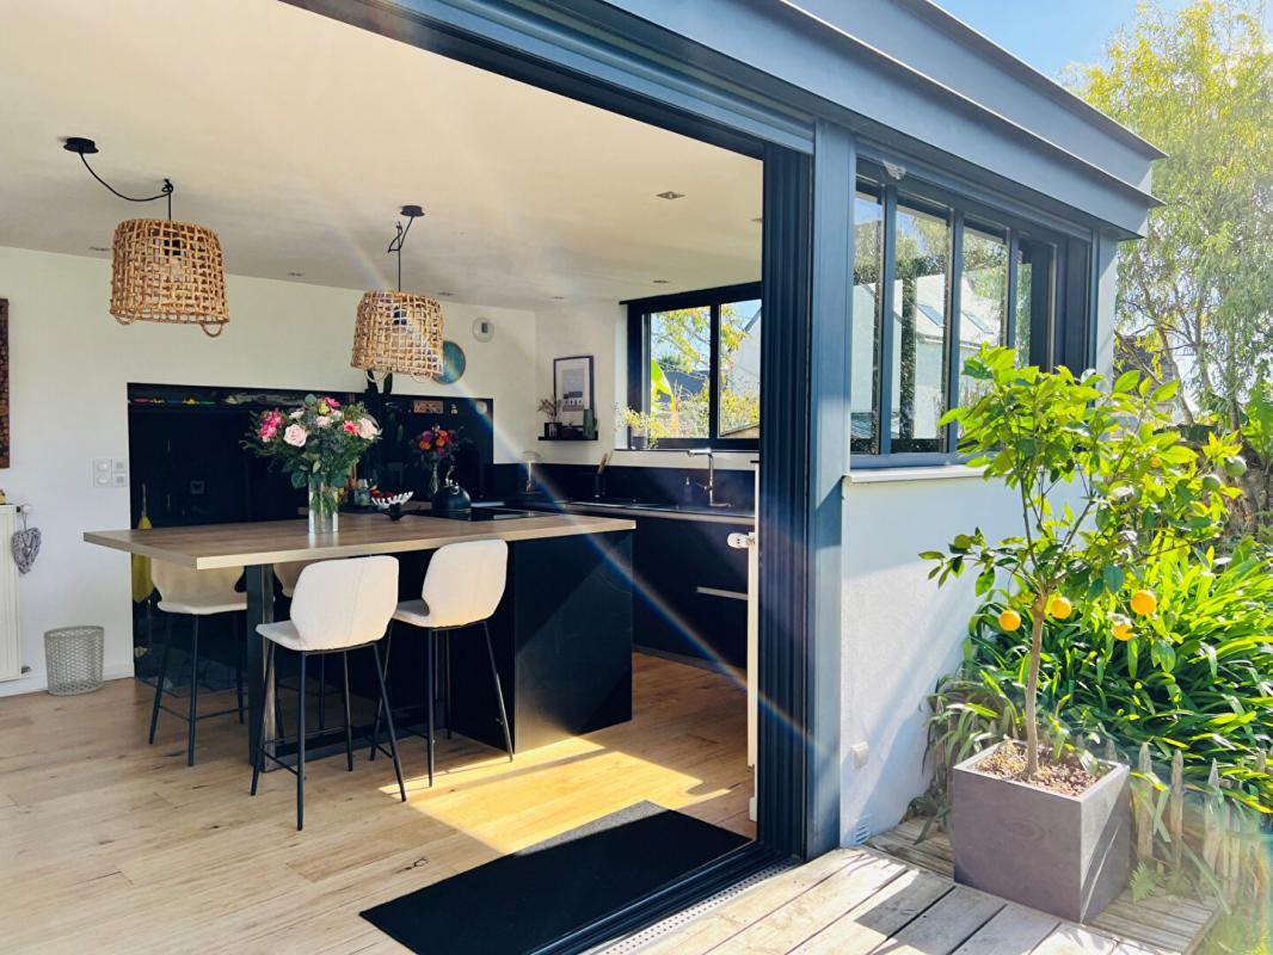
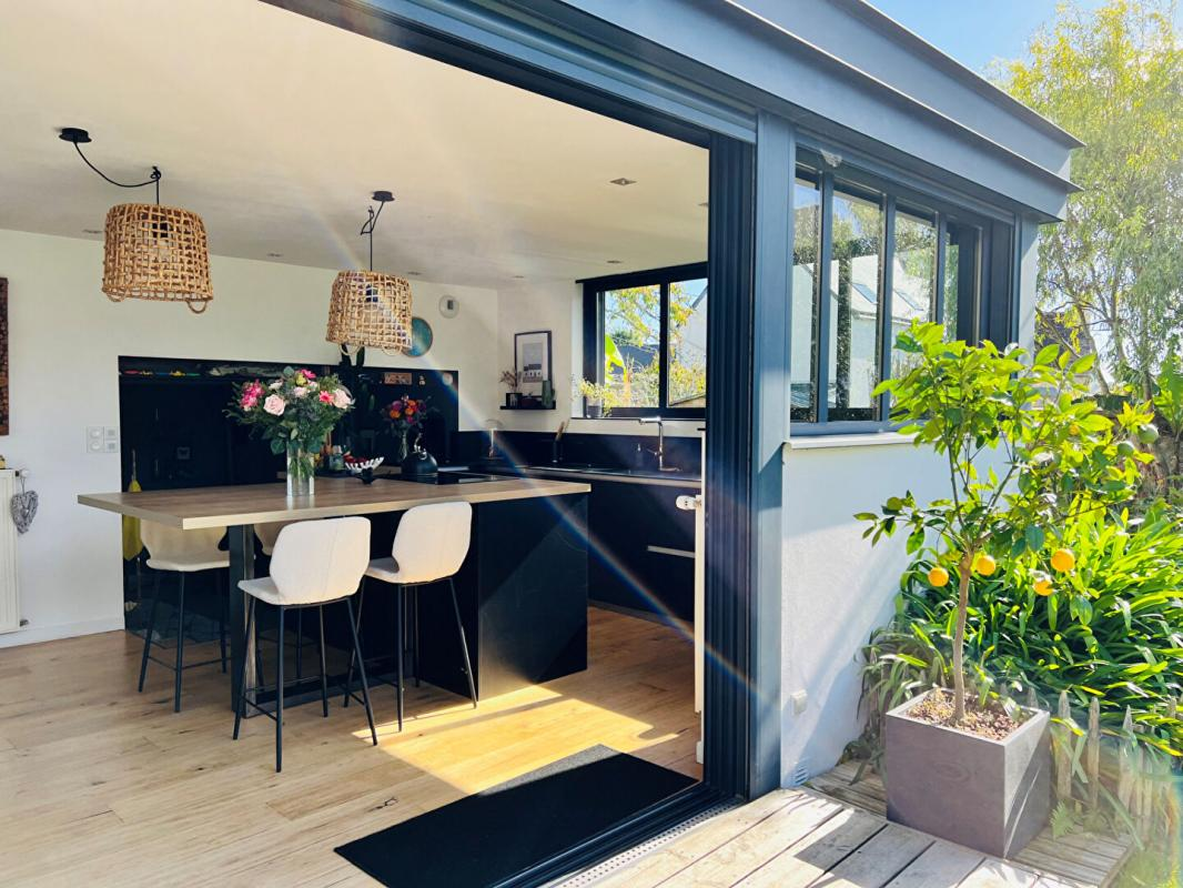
- waste bin (74, 660)
